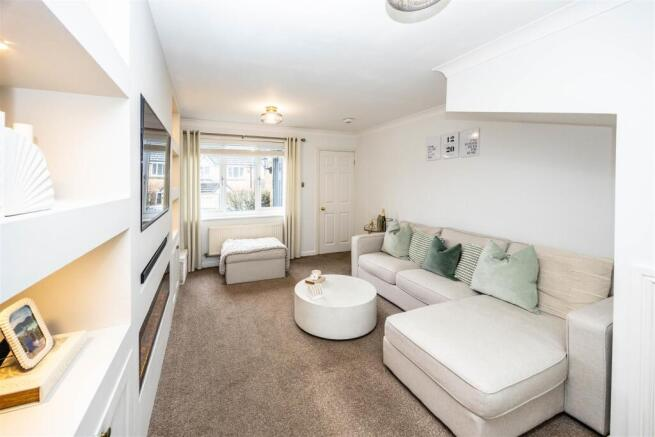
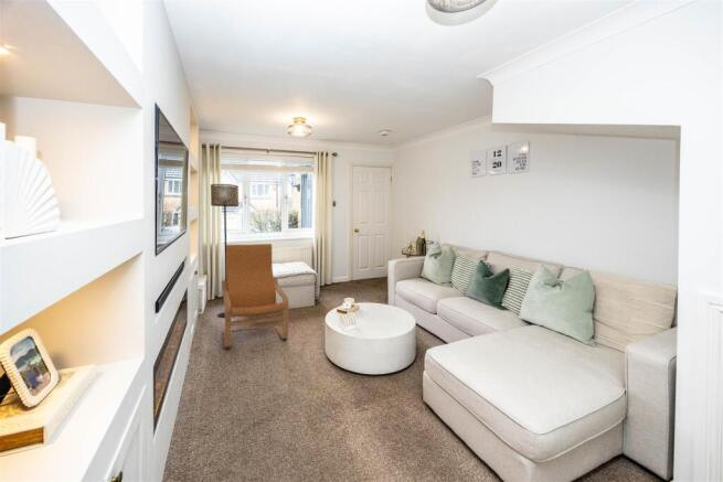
+ floor lamp (225, 250)
+ armchair (253, 291)
